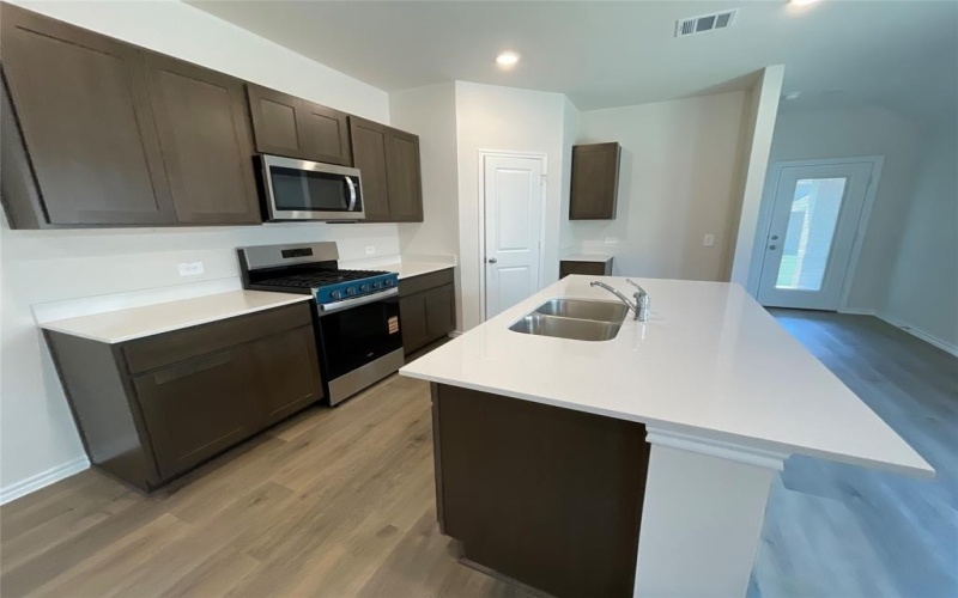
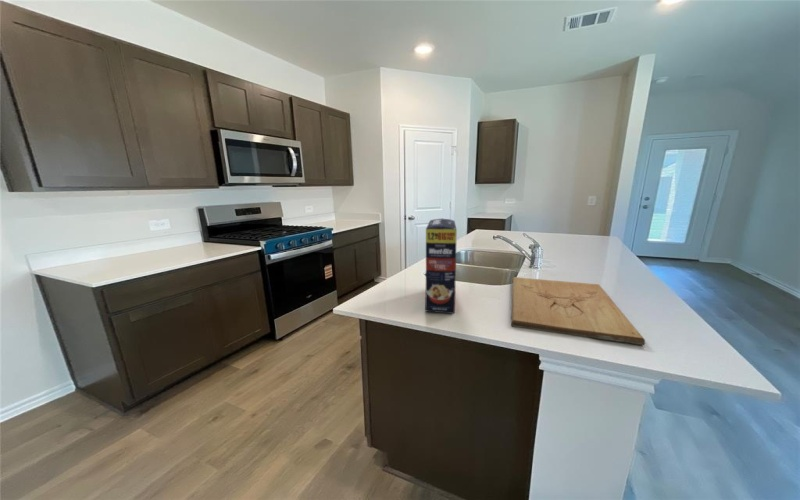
+ cutting board (561, 301)
+ cereal box (441, 261)
